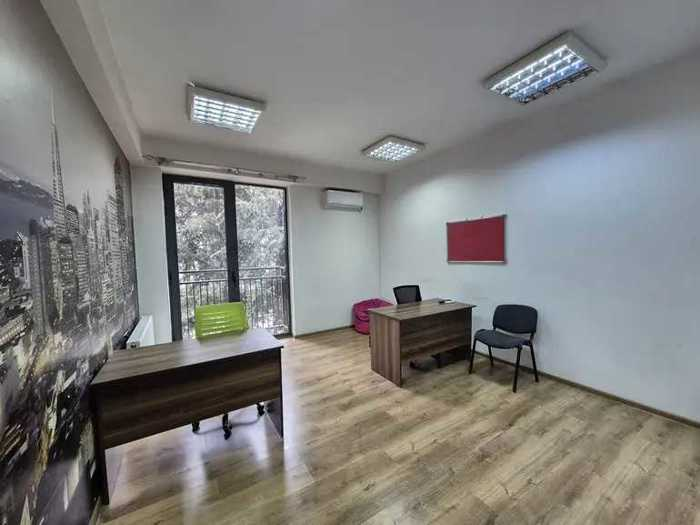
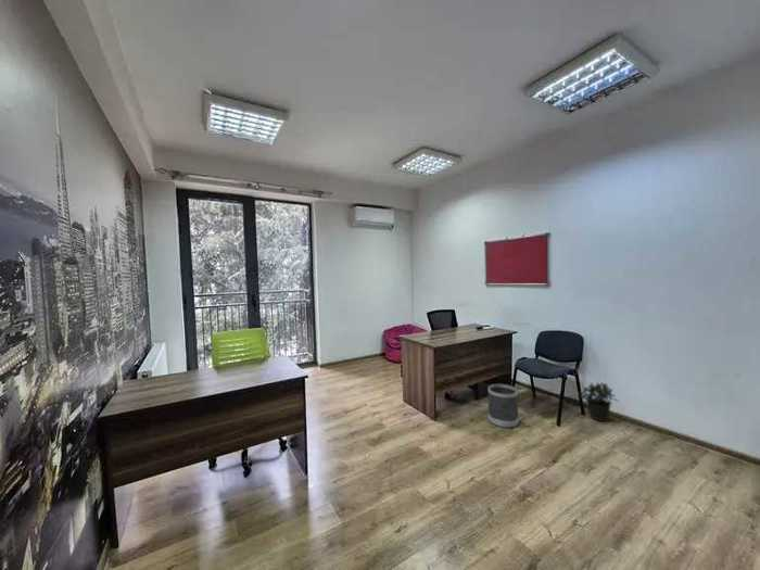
+ wastebasket (503, 404)
+ potted plant (599, 400)
